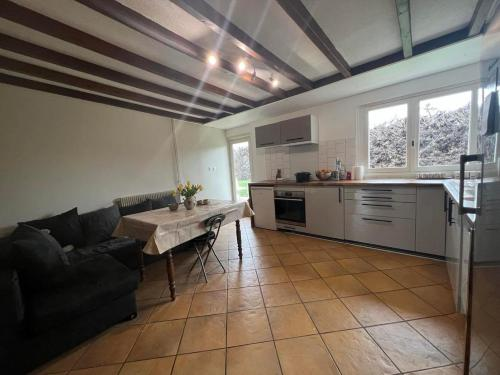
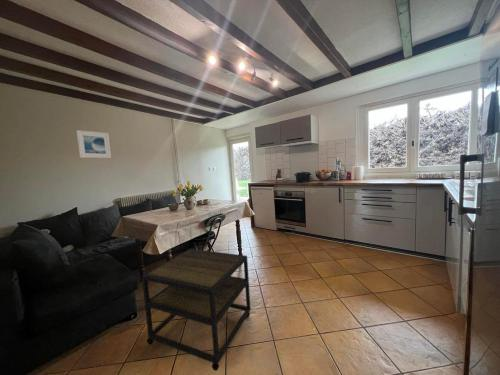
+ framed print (94, 144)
+ side table (199, 297)
